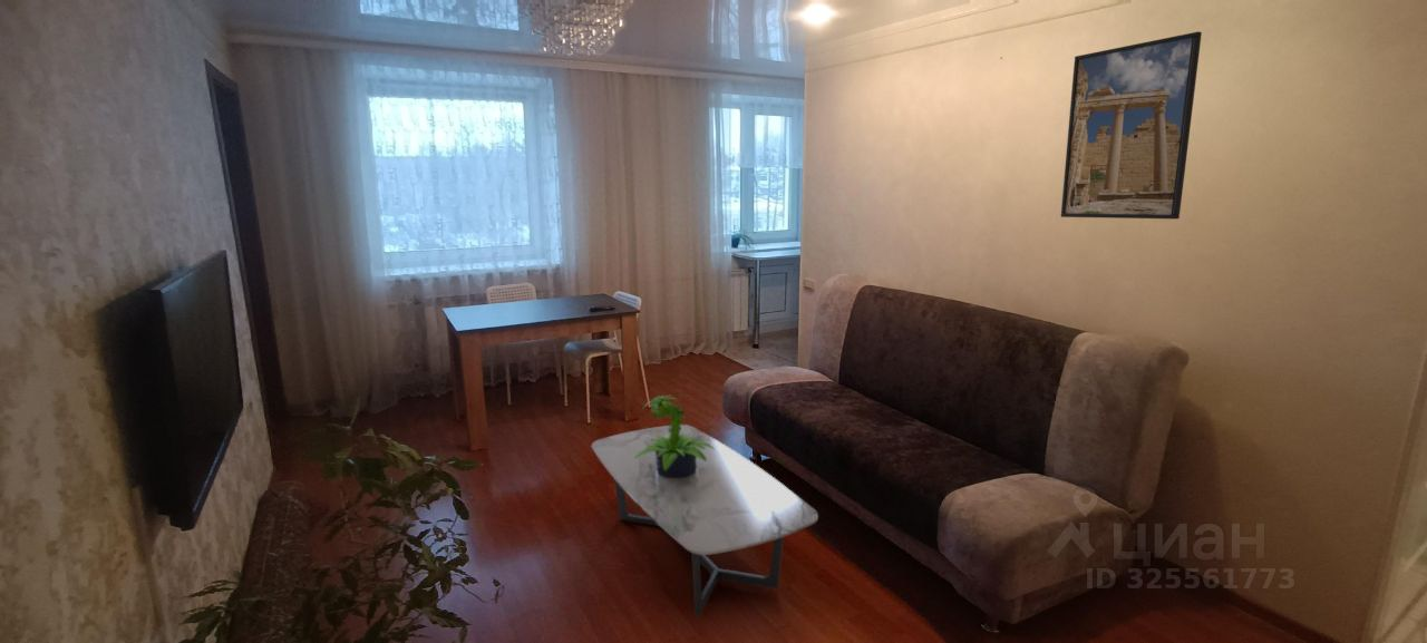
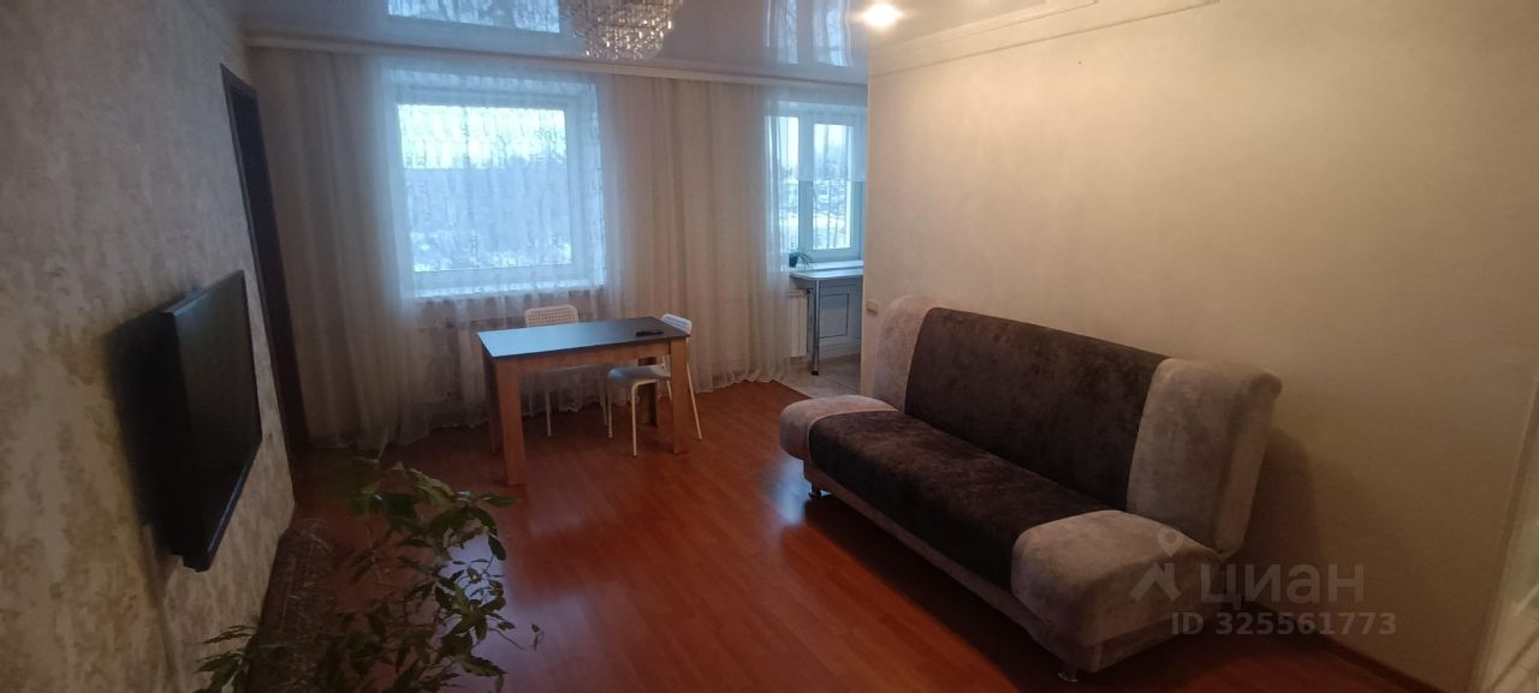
- coffee table (690, 513)
- potted plant (674, 431)
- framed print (1124, 133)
